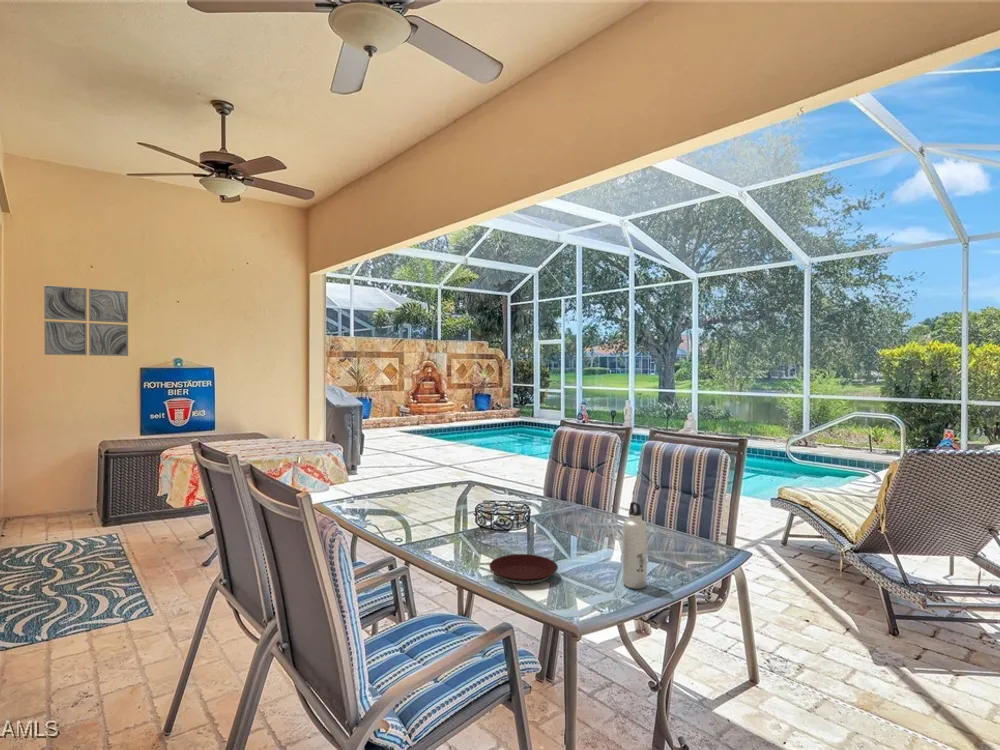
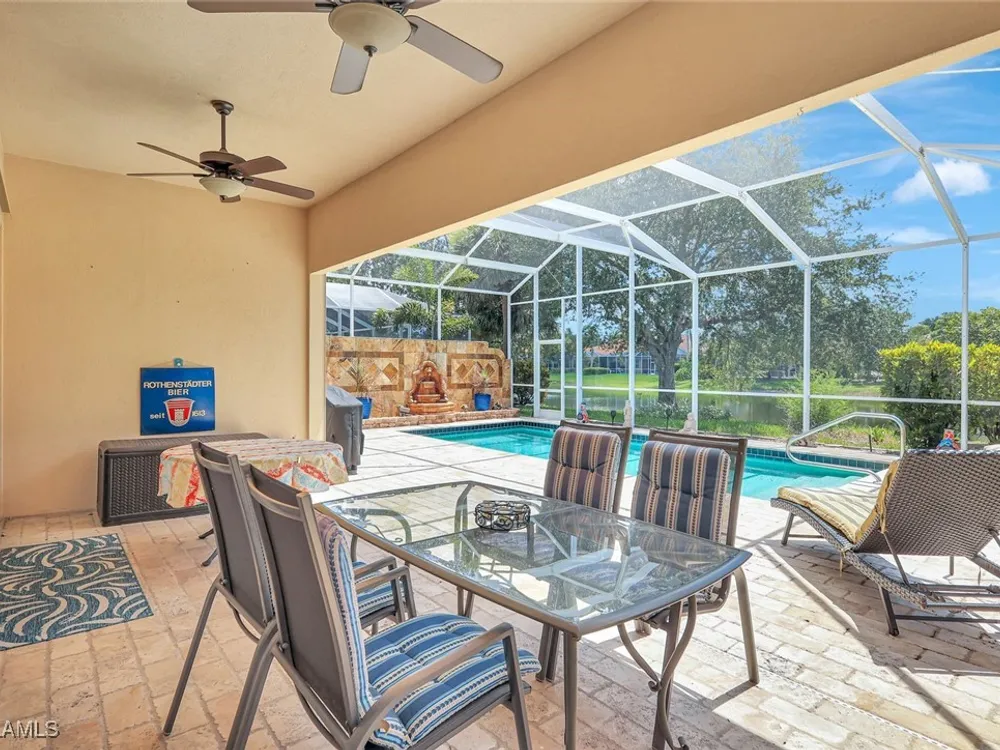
- water bottle (634, 543)
- plate (523, 570)
- wall art (86, 323)
